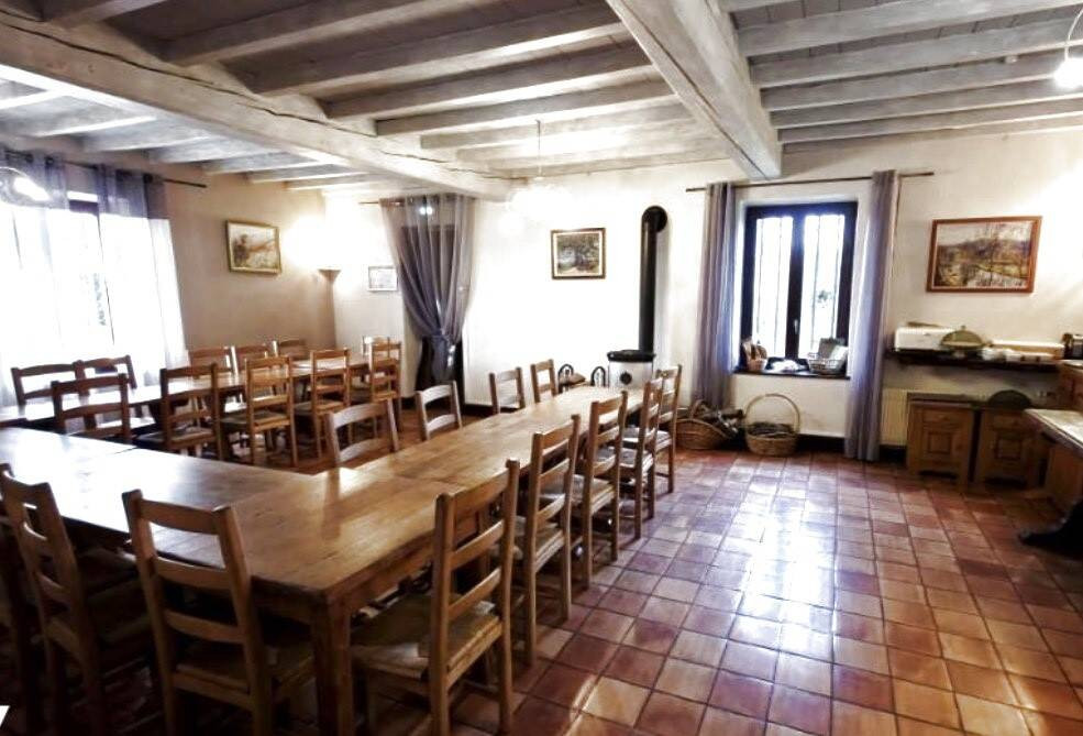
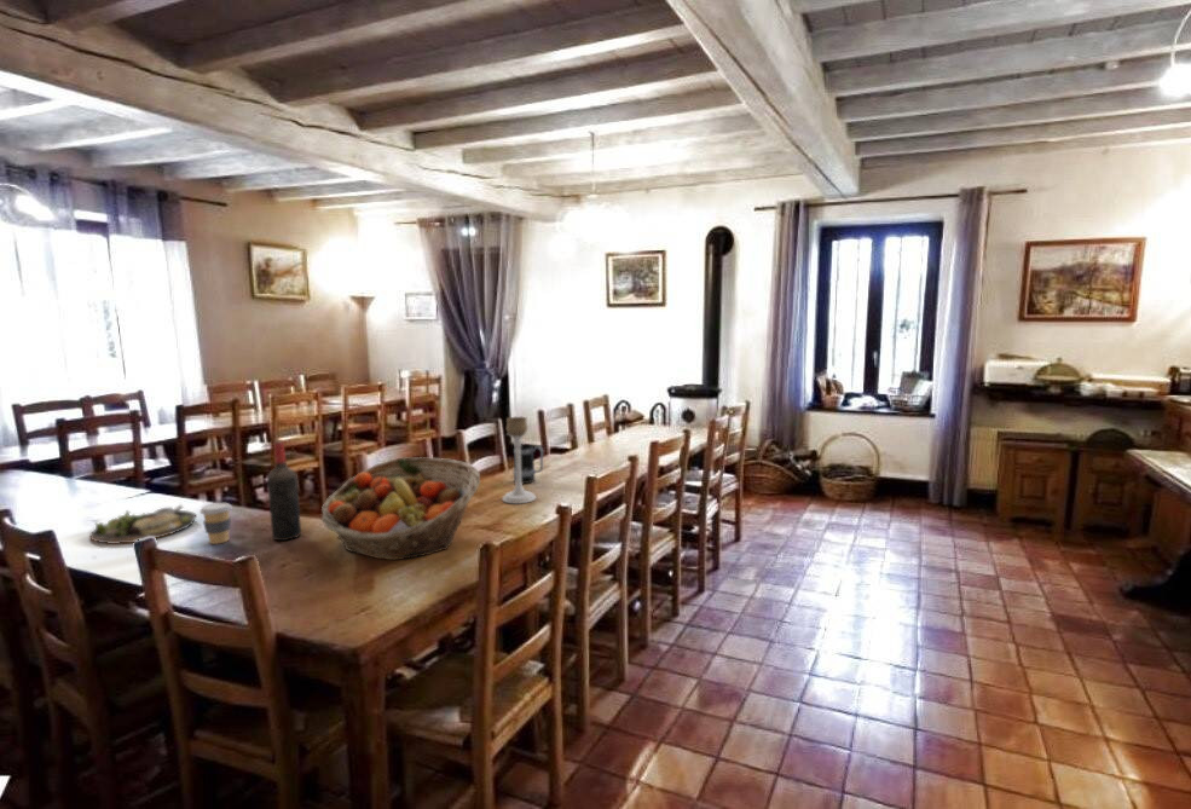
+ coffee cup (216, 524)
+ fruit basket (401, 504)
+ wine bottle (283, 489)
+ mug (527, 463)
+ dinner plate (144, 519)
+ candle holder (518, 458)
